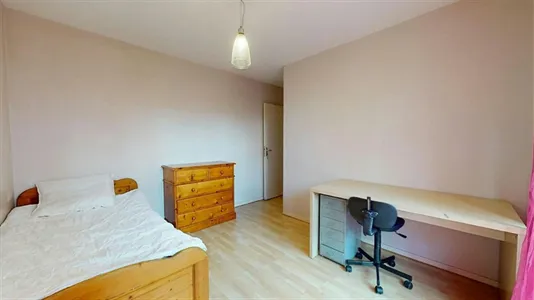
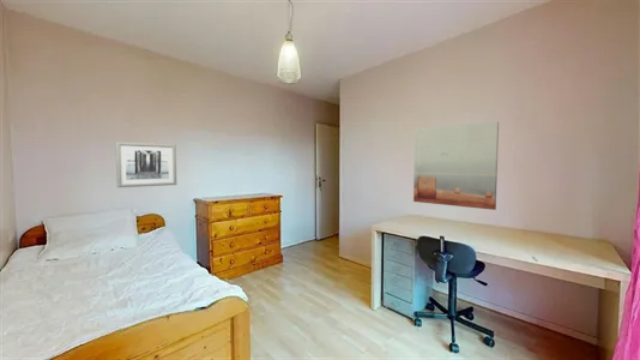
+ wall art (147, 164)
+ wall art (452, 166)
